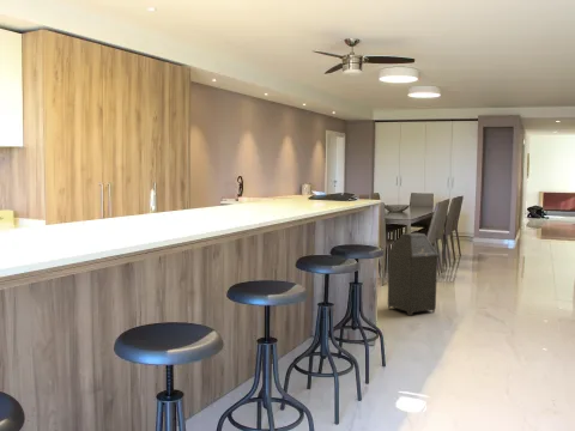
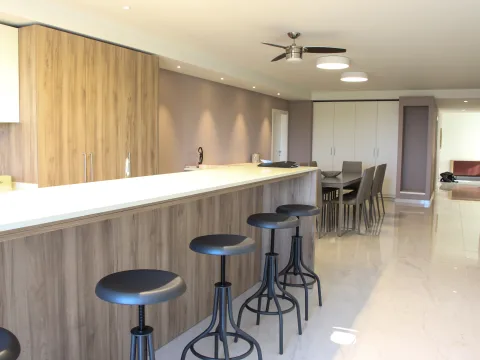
- trash can (412, 272)
